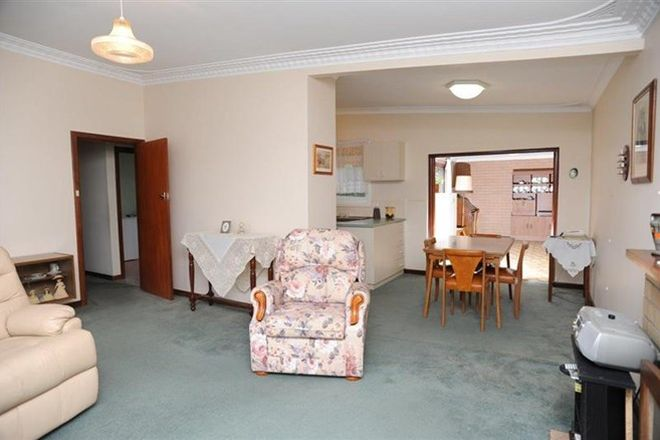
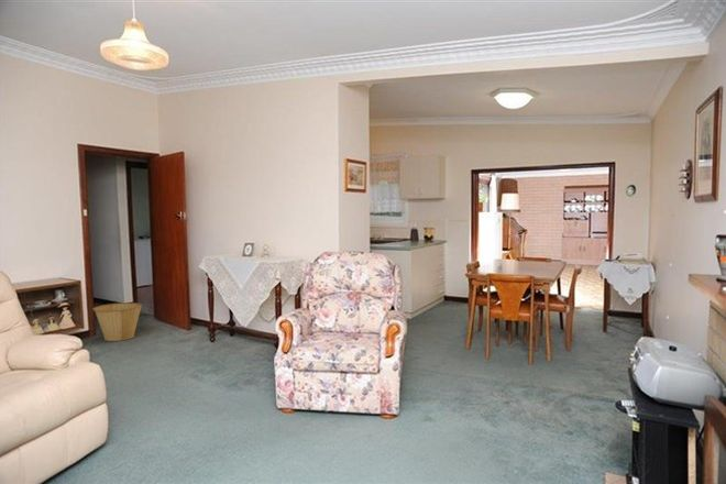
+ basket (118, 321)
